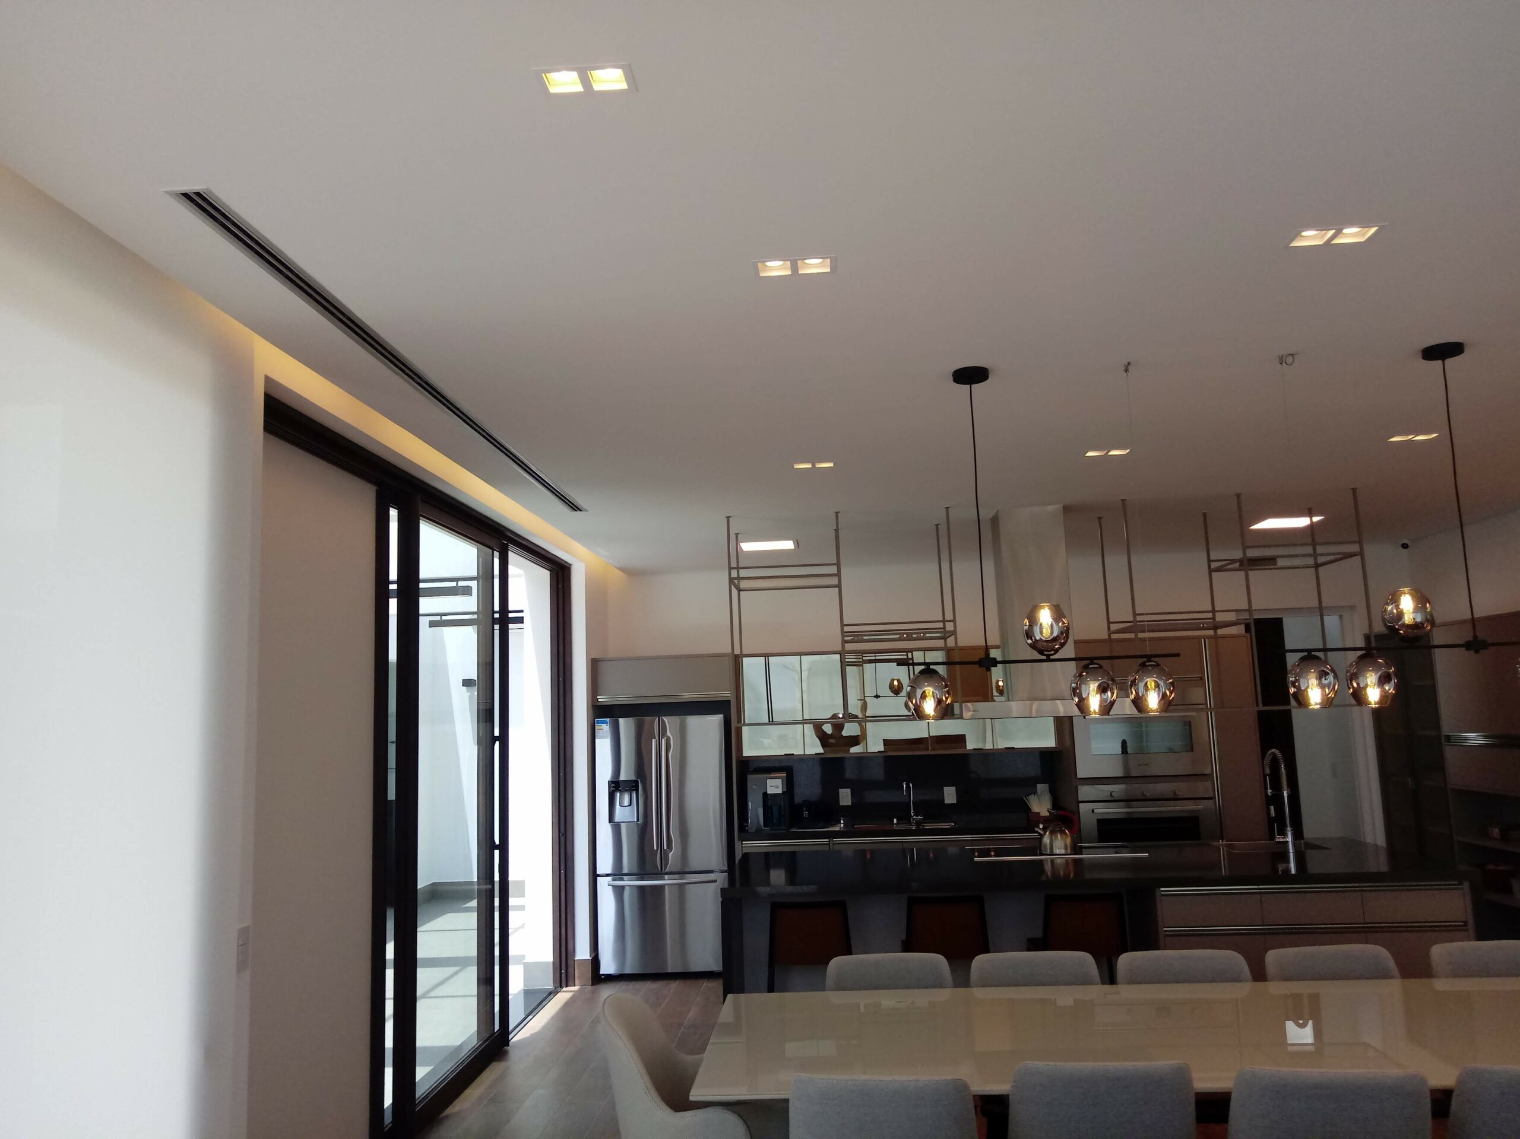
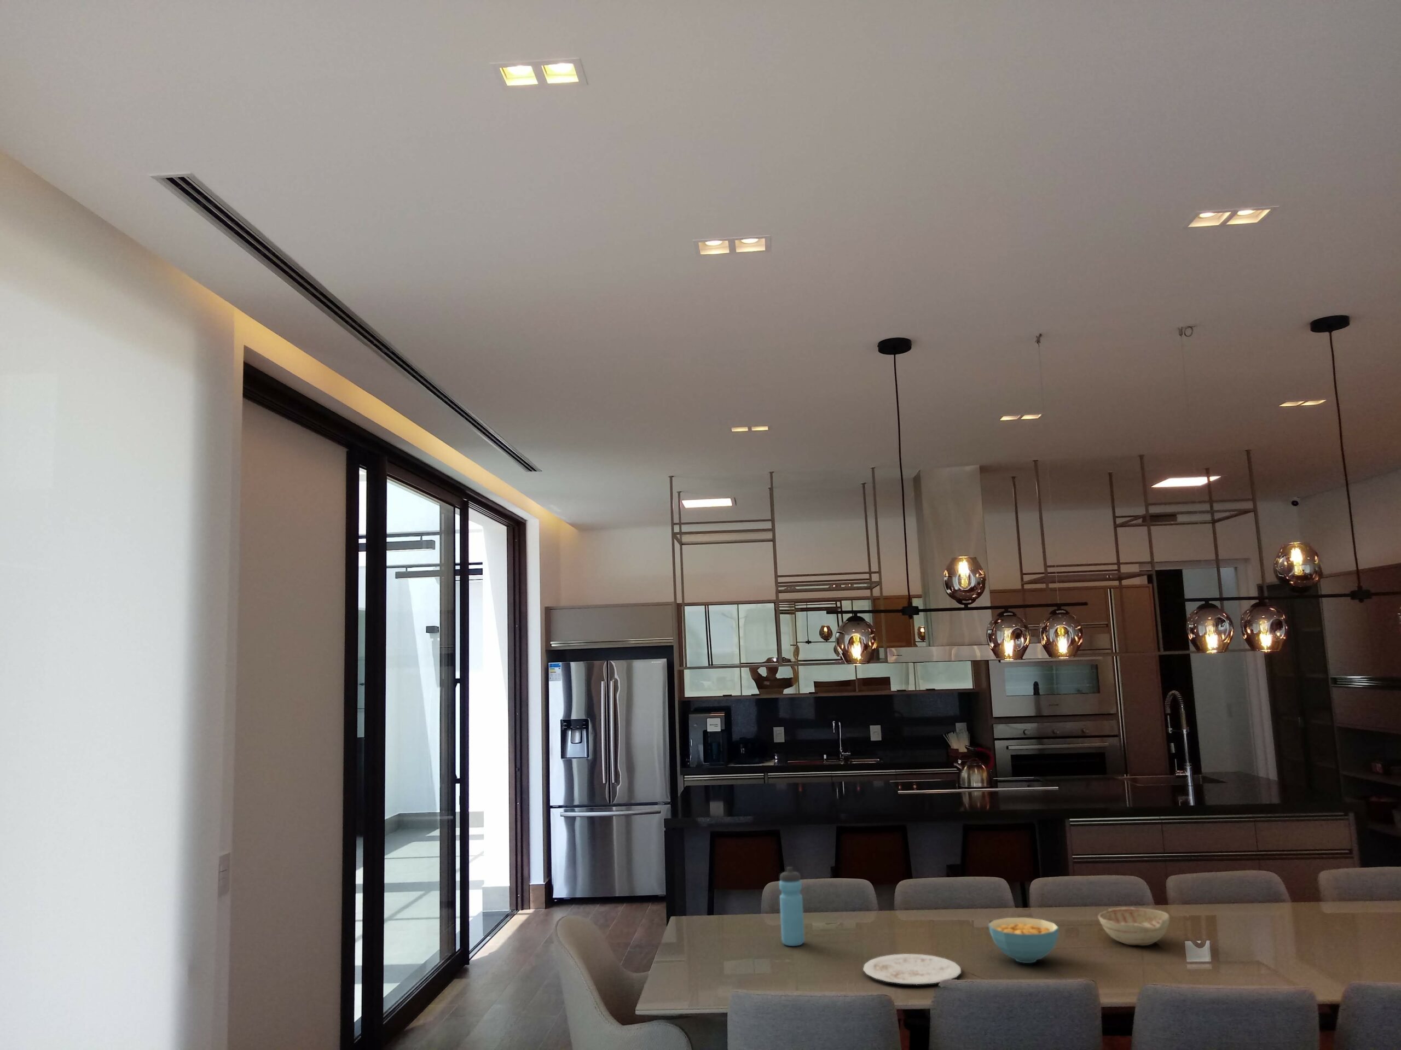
+ cereal bowl (1024, 942)
+ decorative bowl (1134, 928)
+ water bottle (791, 906)
+ plate (911, 969)
